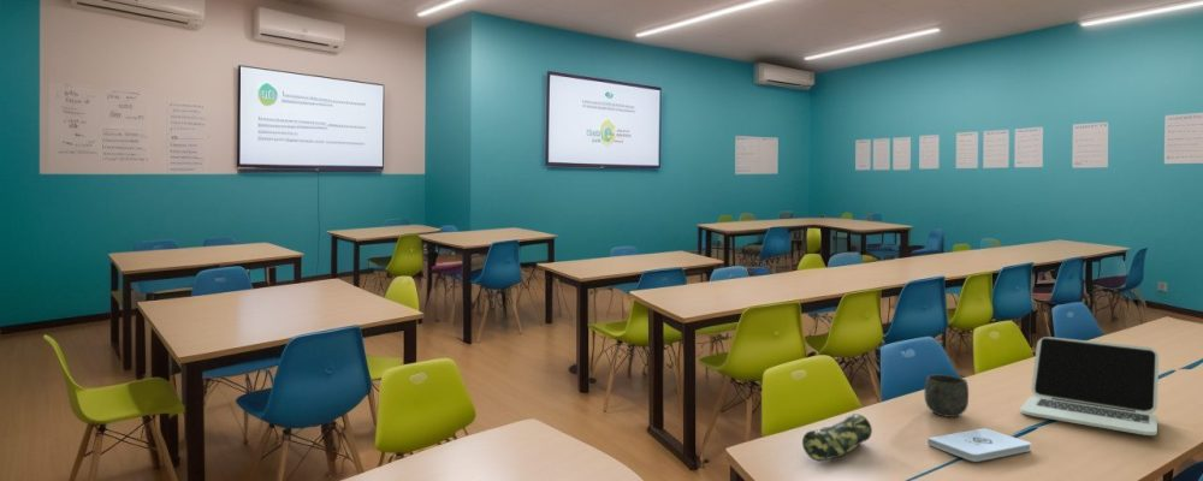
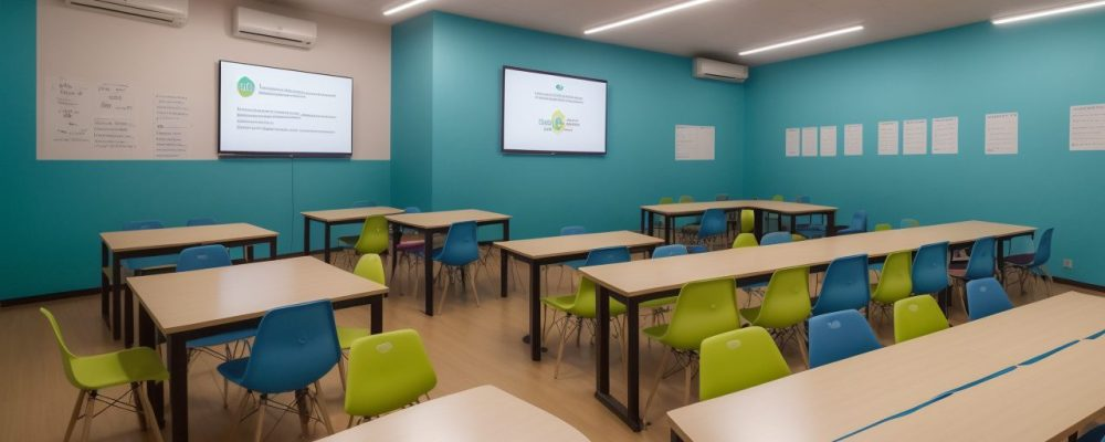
- mug (942, 397)
- pencil case (836, 438)
- notepad (979, 444)
- laptop (1090, 380)
